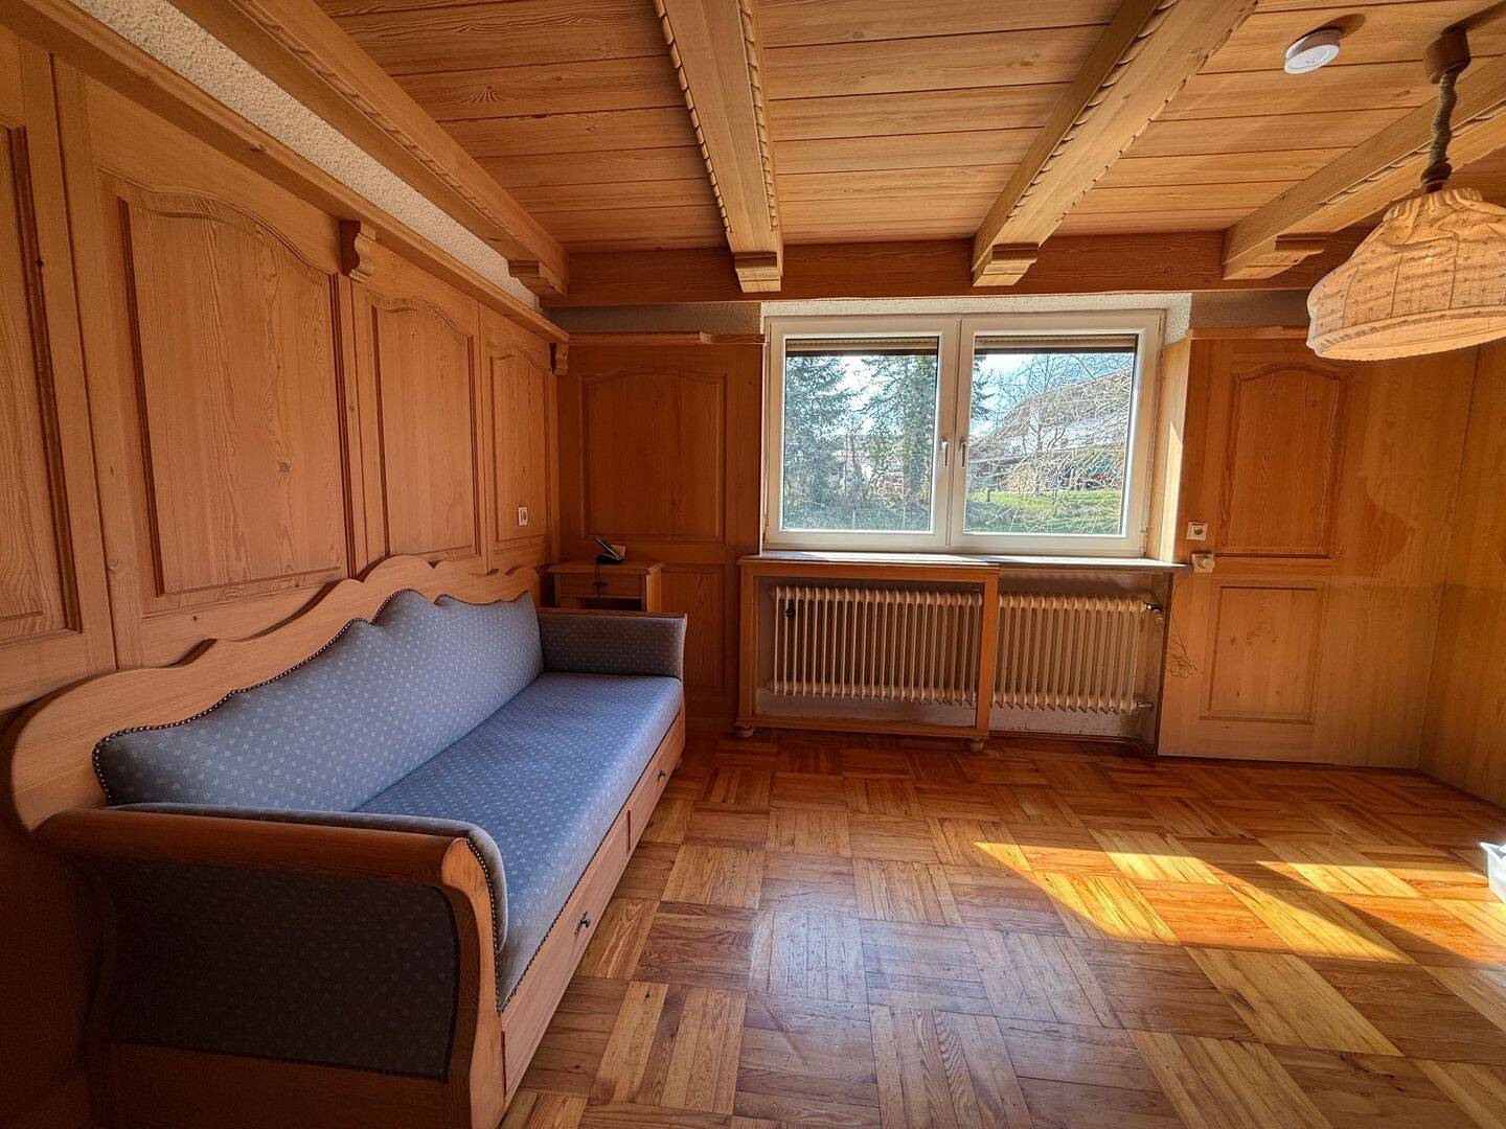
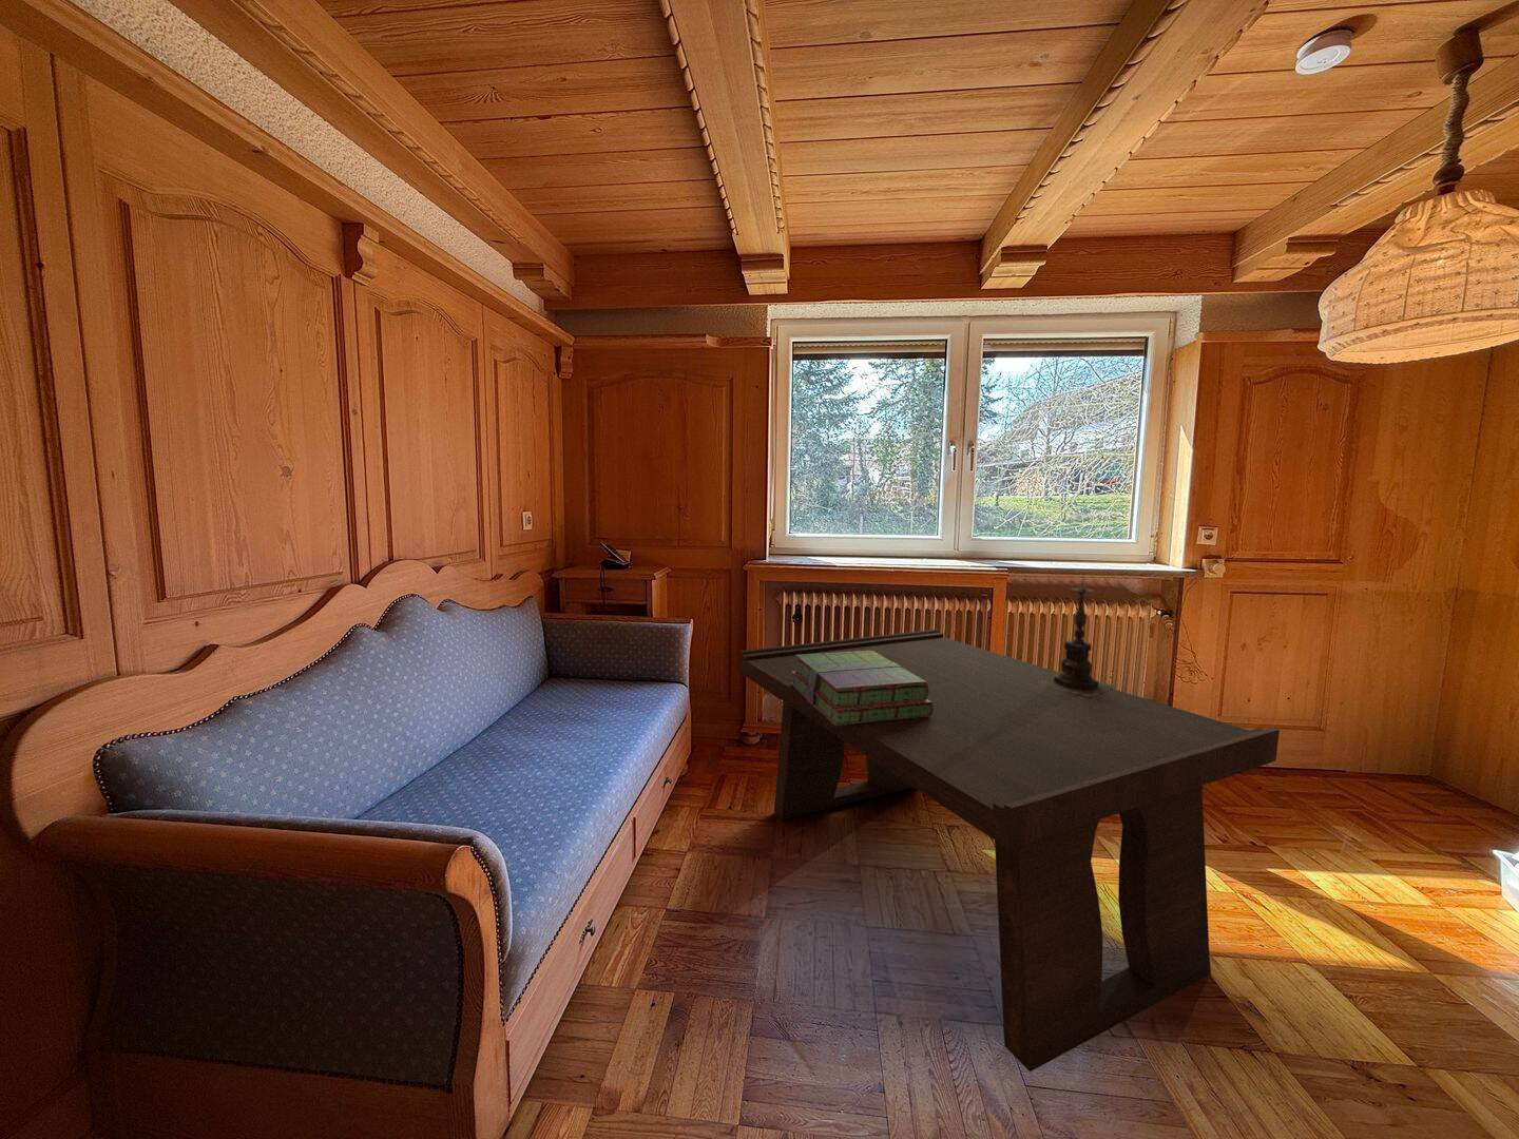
+ coffee table (953, 781)
+ stack of books (856, 682)
+ candle holder (1080, 628)
